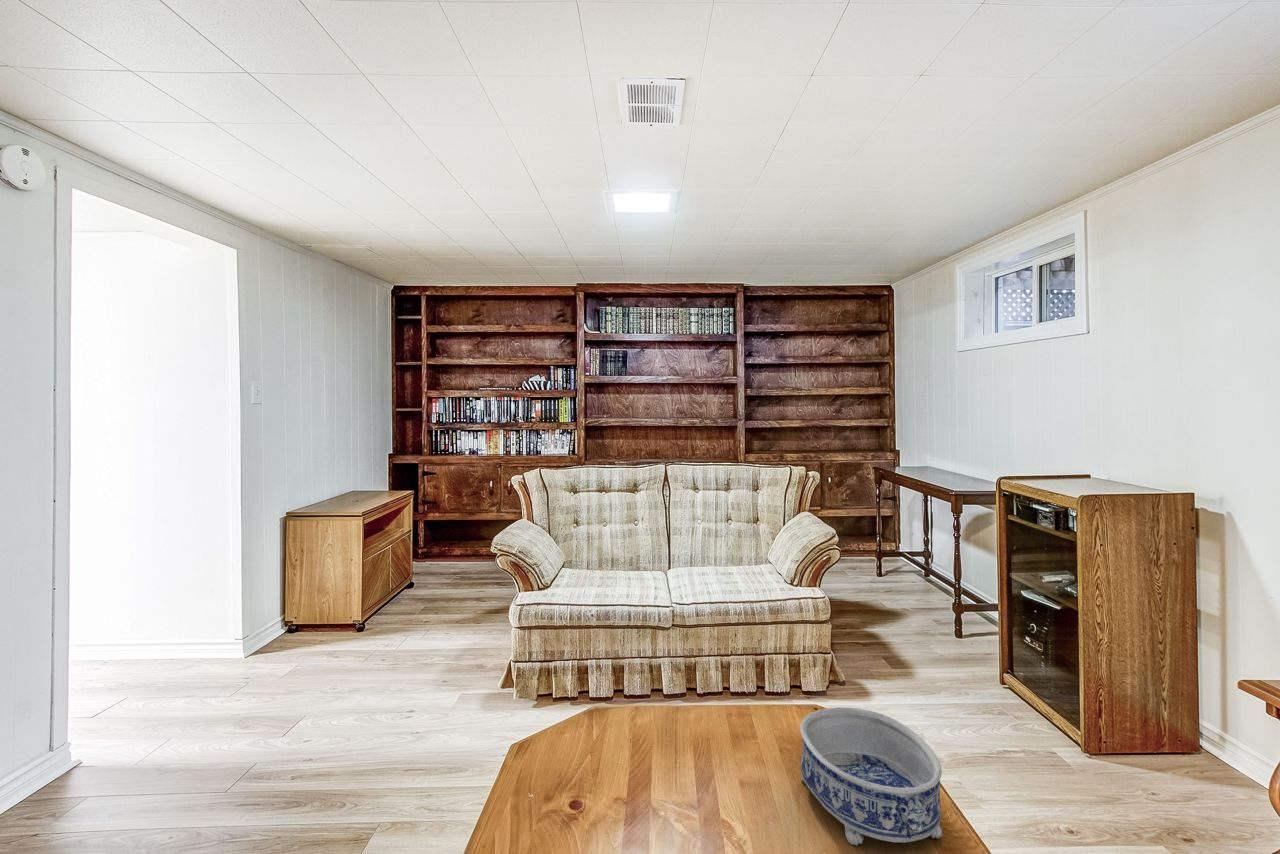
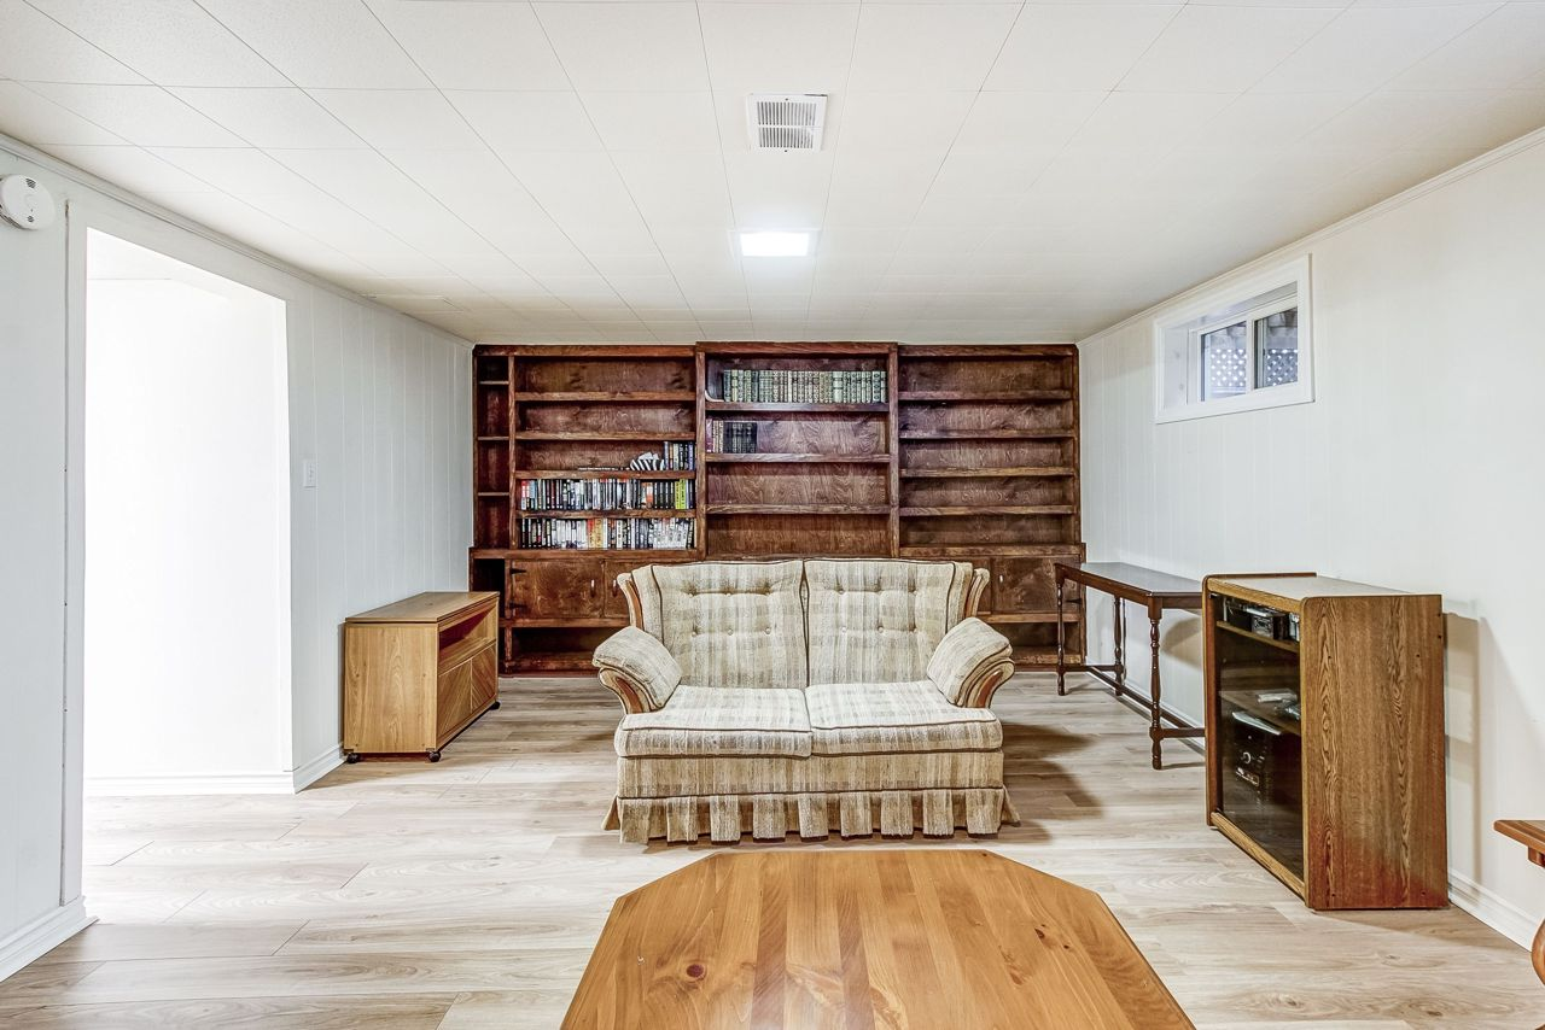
- decorative bowl (866, 773)
